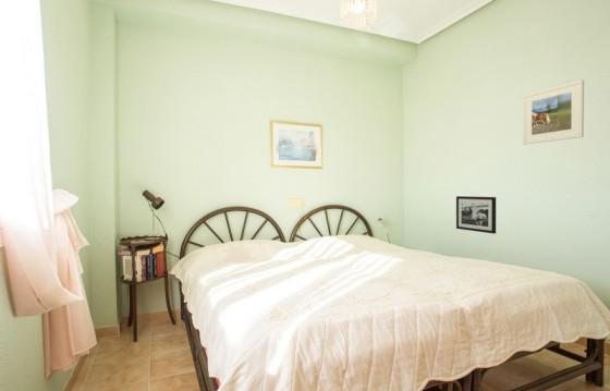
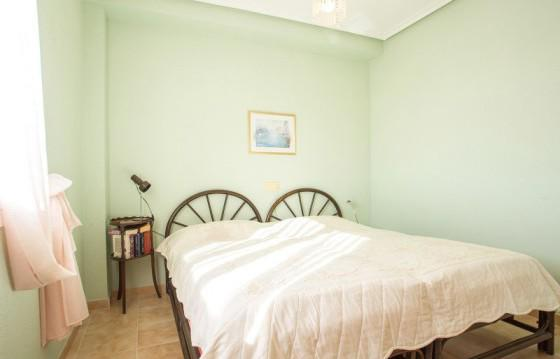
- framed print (550, 114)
- picture frame (475, 213)
